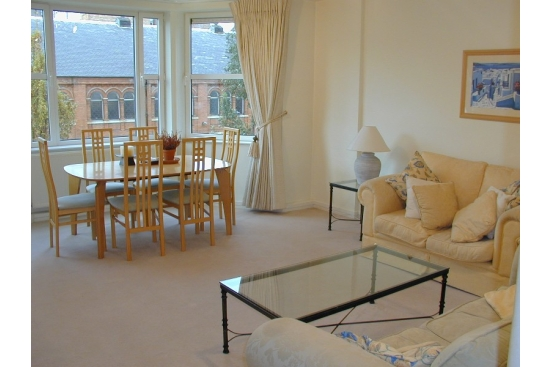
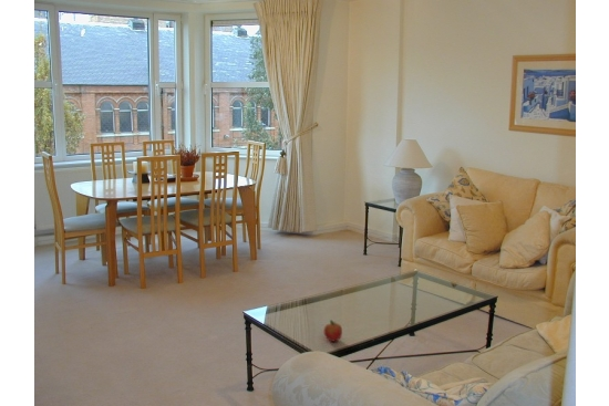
+ fruit (332, 330)
